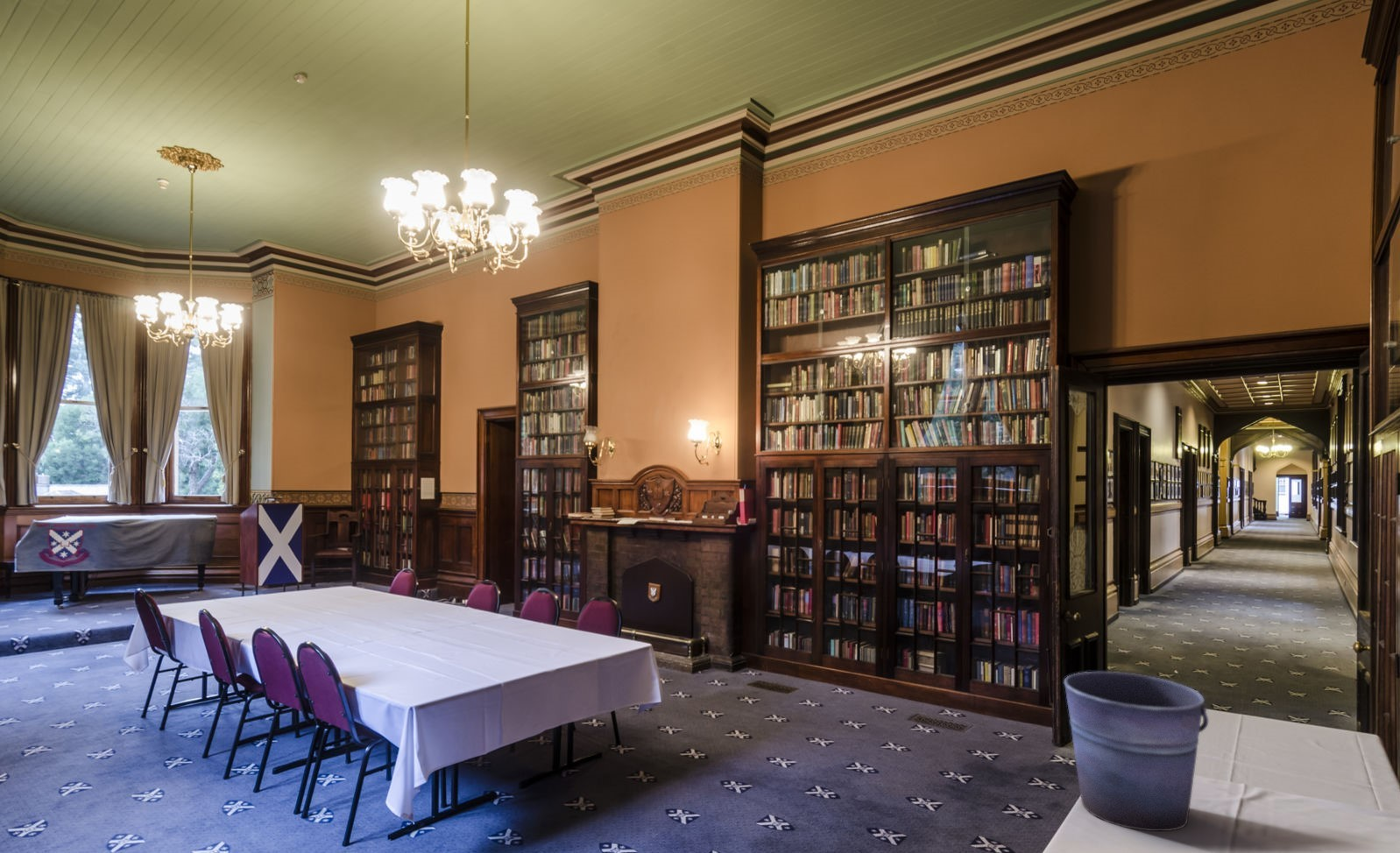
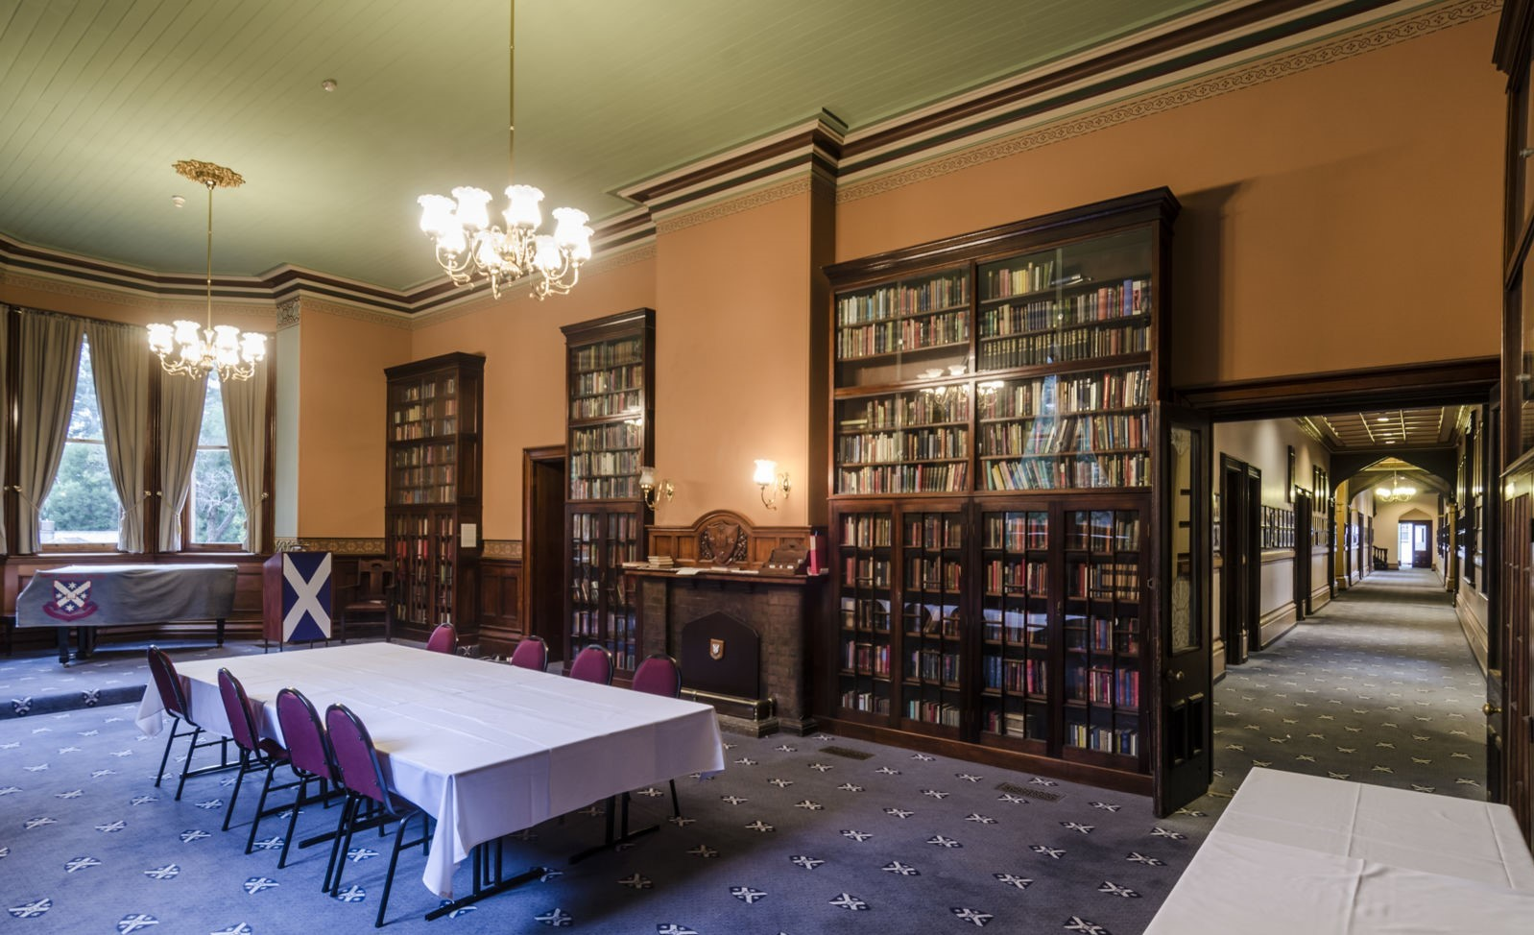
- bucket (1134, 747)
